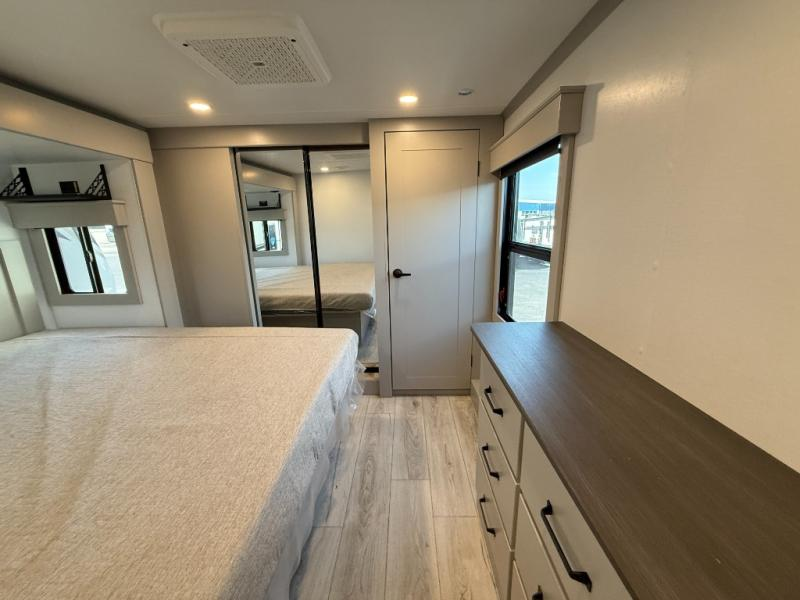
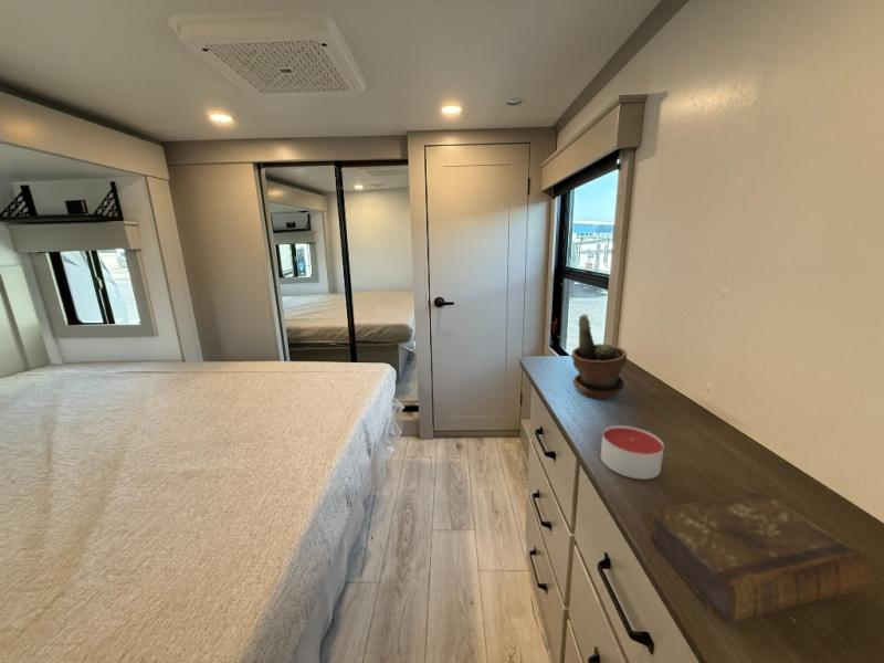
+ candle (630, 450)
+ potted plant (599, 355)
+ book (748, 548)
